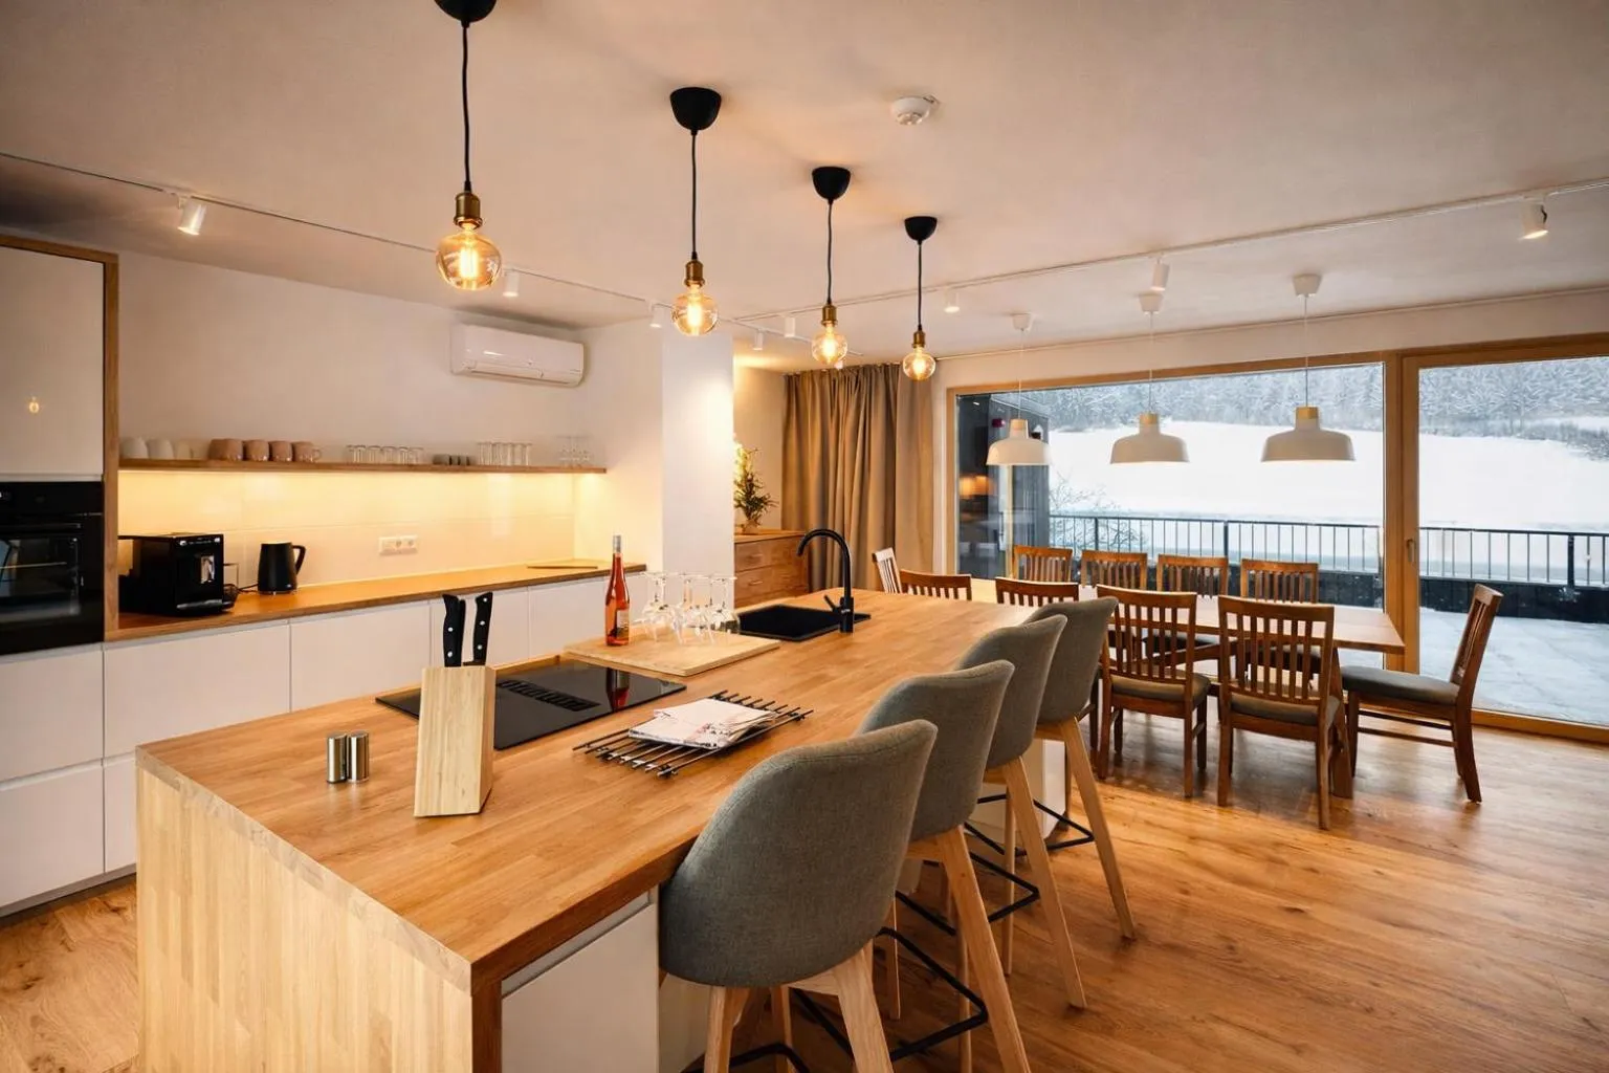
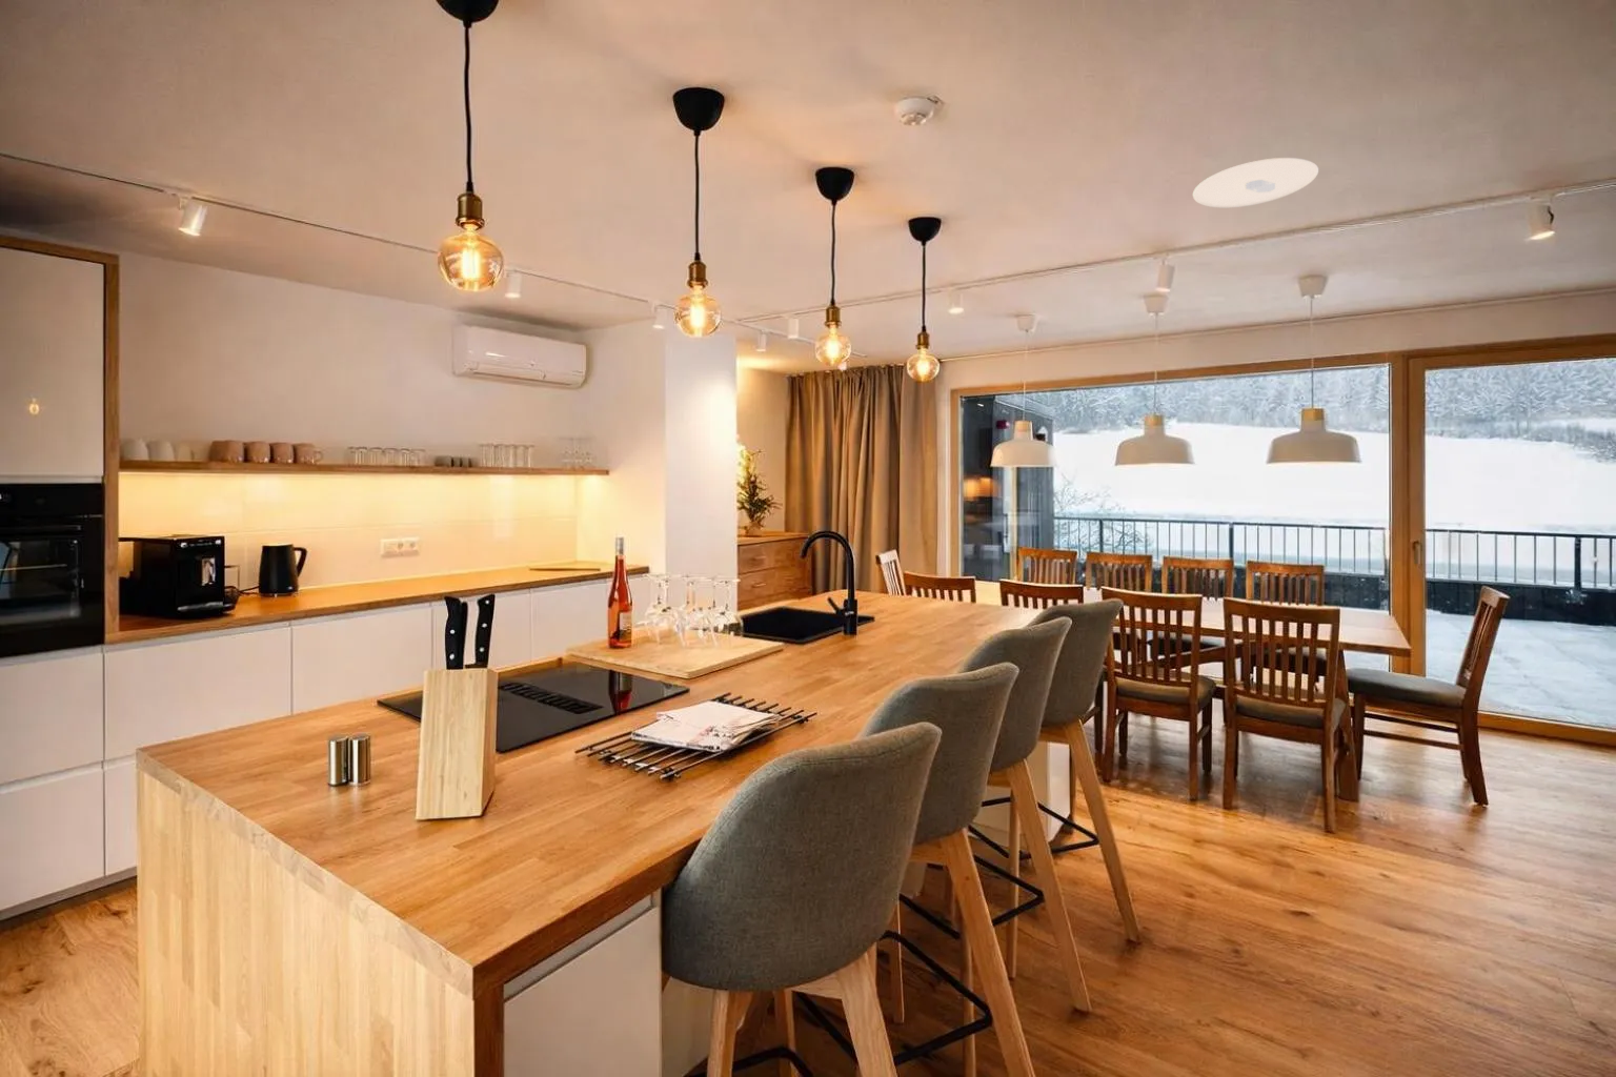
+ recessed light (1253, 179)
